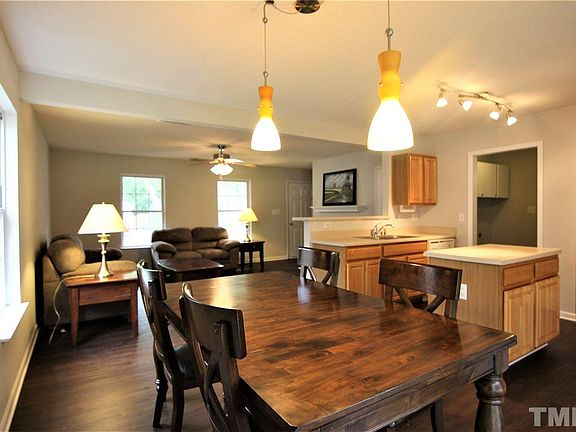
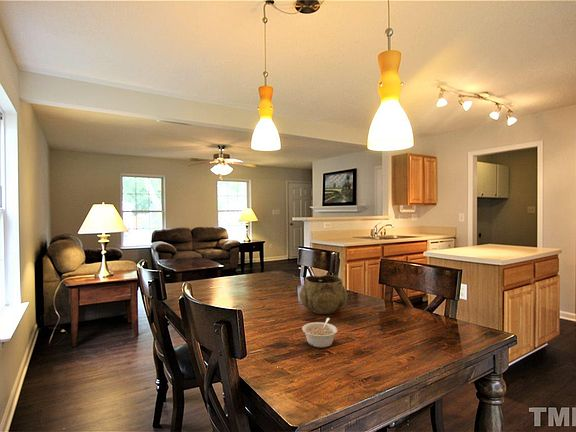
+ decorative bowl (323, 294)
+ legume (319, 333)
